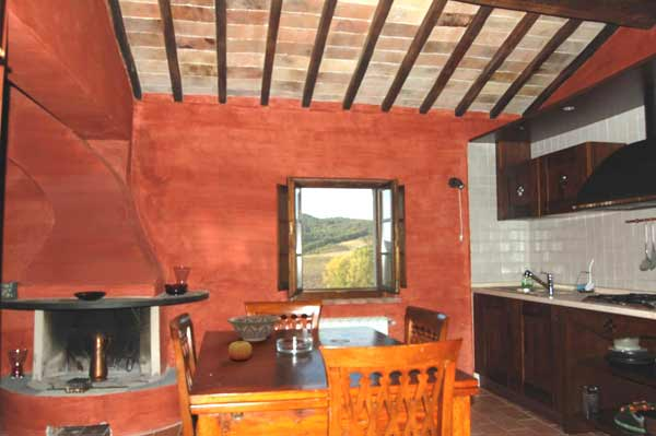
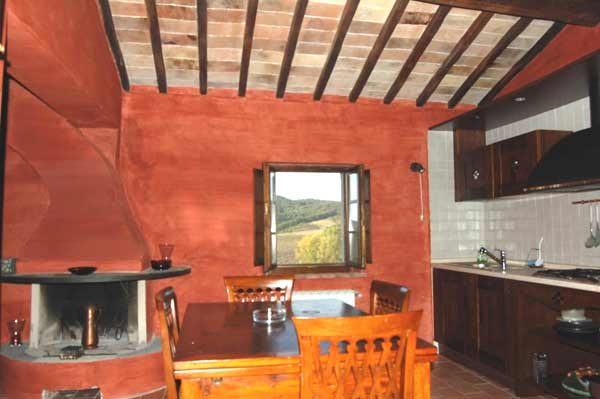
- apple (239, 350)
- decorative bowl (254, 329)
